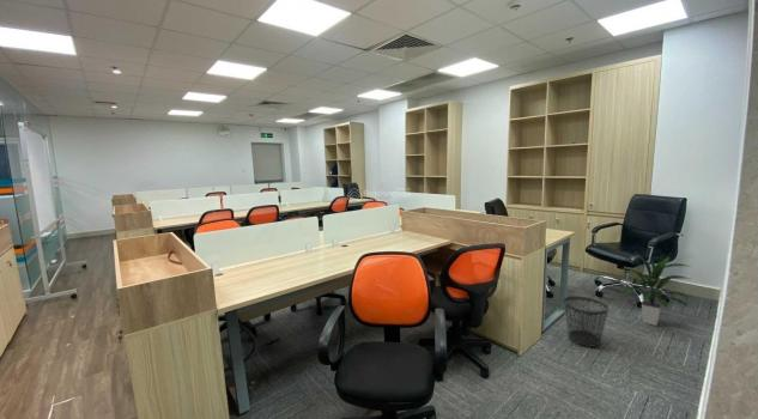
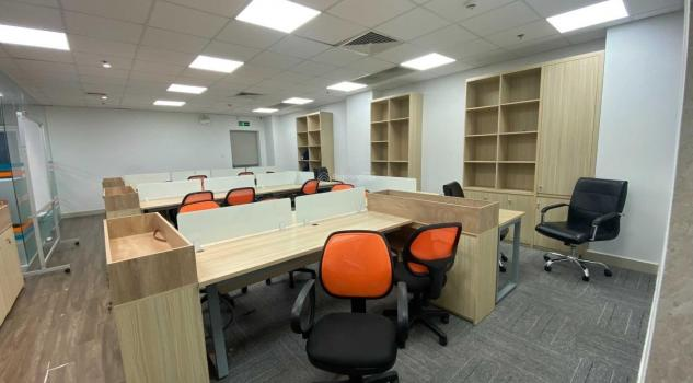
- wastebasket (584, 322)
- indoor plant (654, 287)
